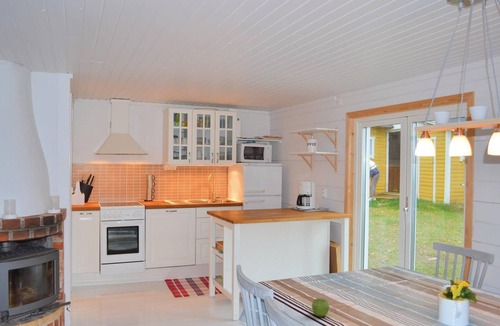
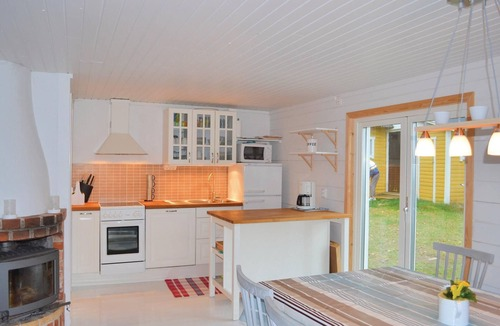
- fruit (320, 306)
